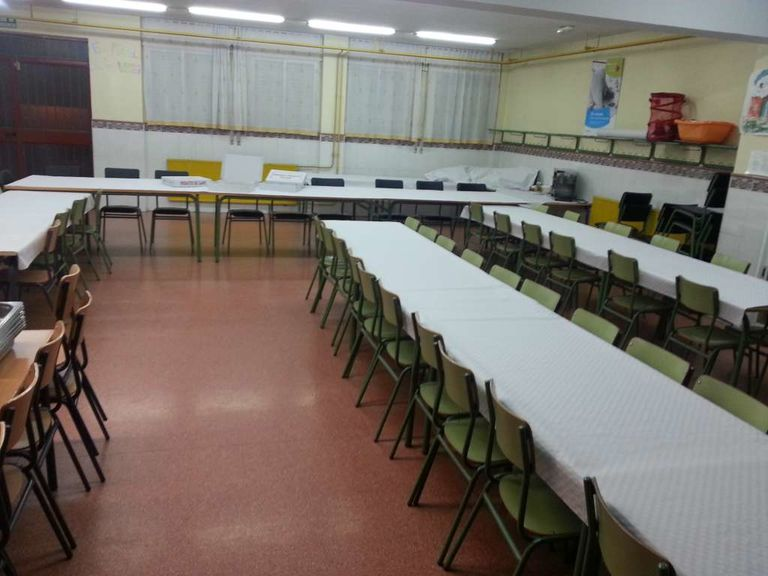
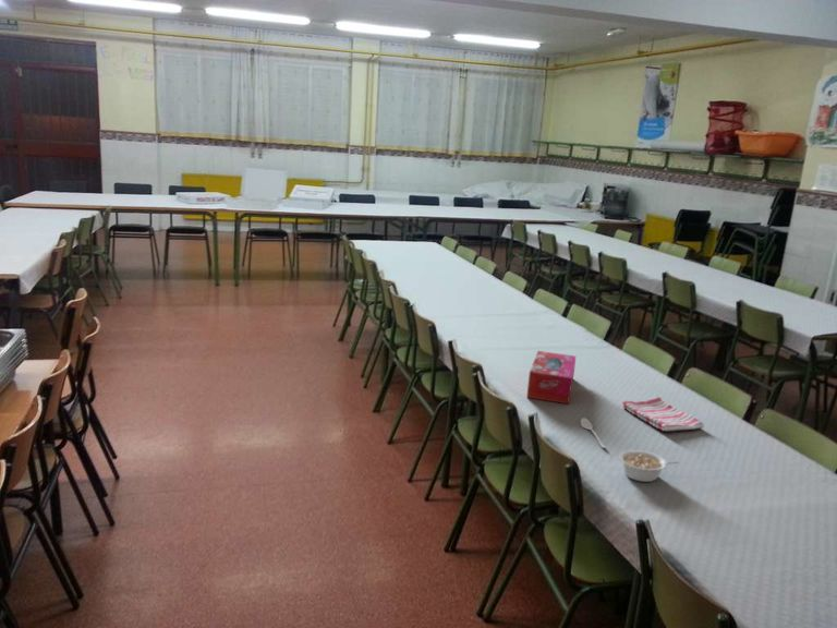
+ tissue box (551, 375)
+ legume (643, 466)
+ dish towel (662, 413)
+ spoon (593, 432)
